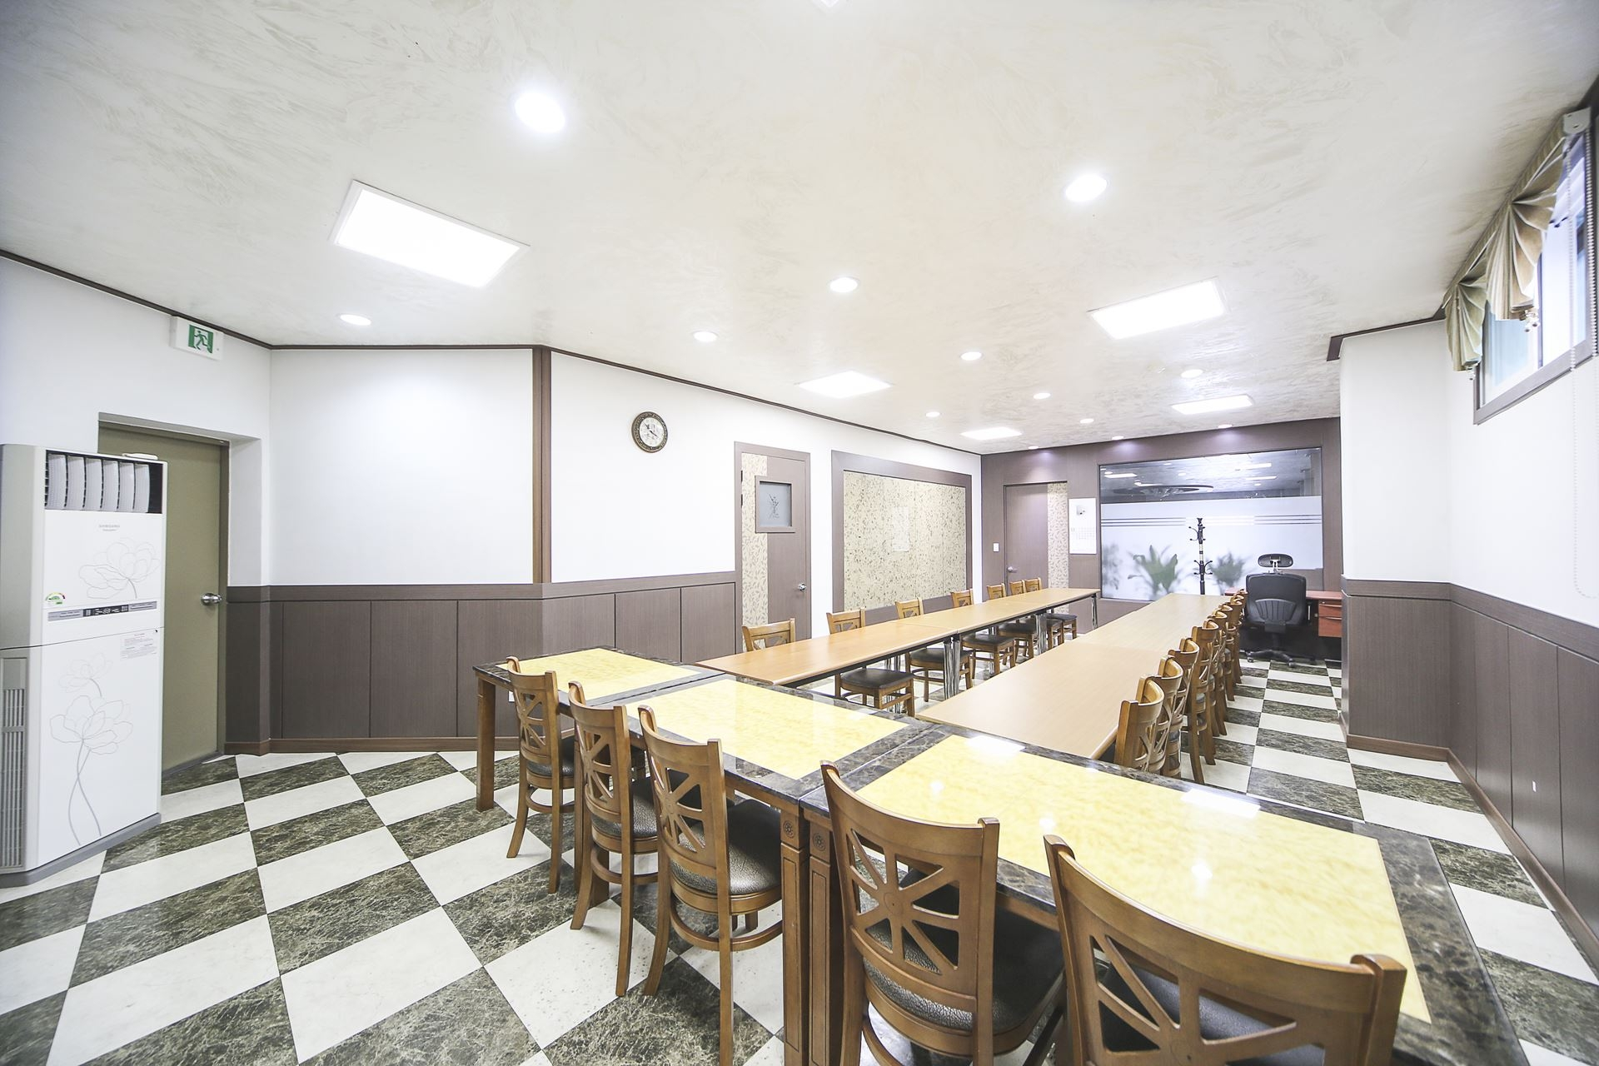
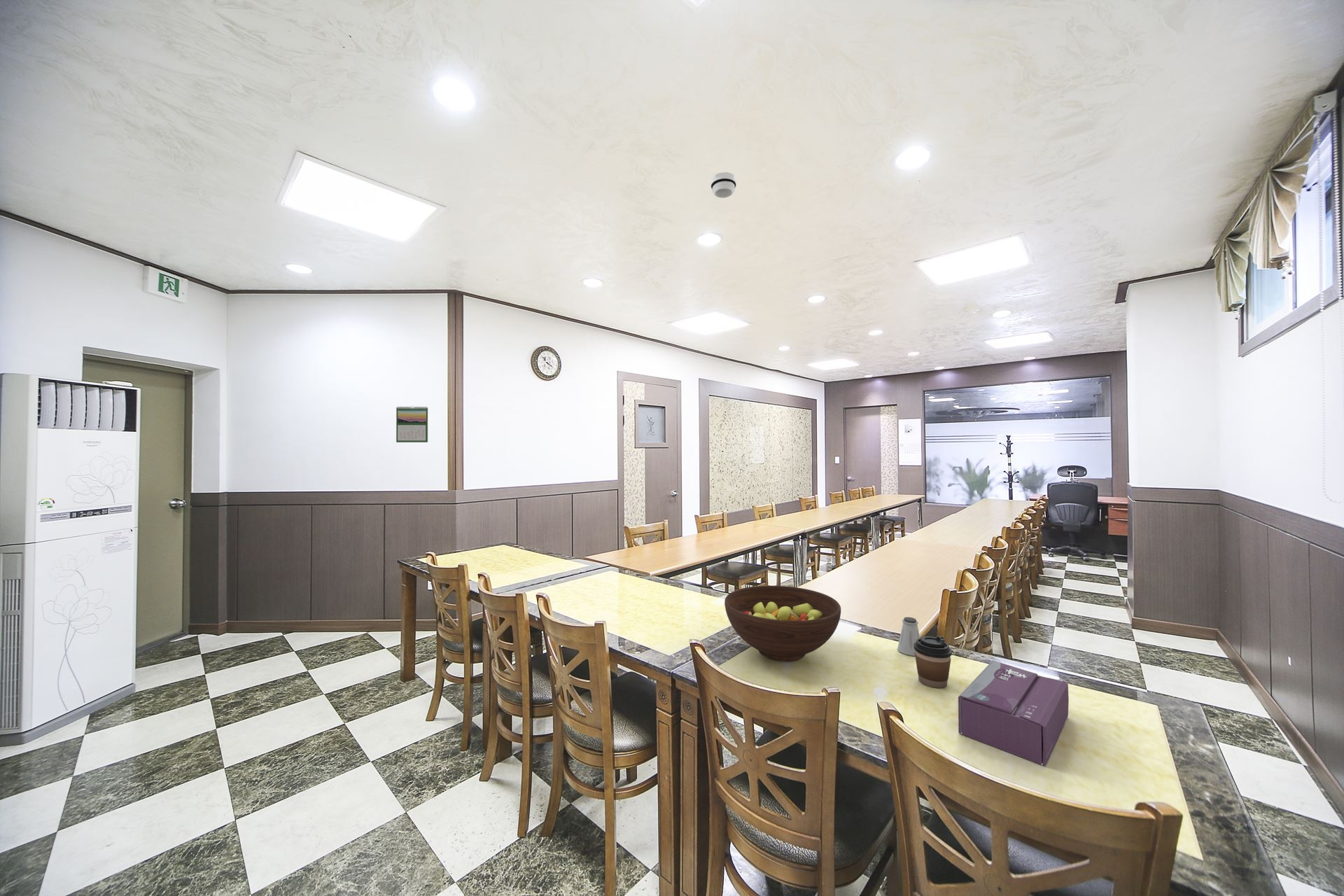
+ fruit bowl (781, 627)
+ coffee cup (932, 659)
+ saltshaker (910, 635)
+ calendar (412, 424)
+ smoke detector (723, 186)
+ tissue box (1015, 706)
